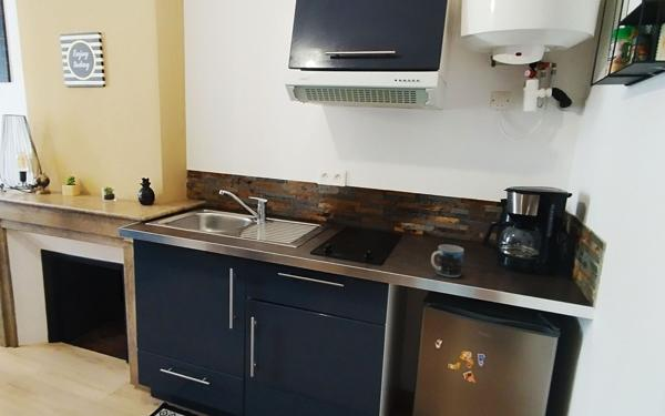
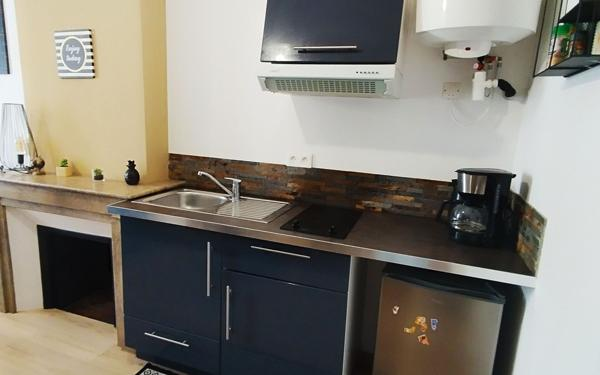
- mug (444, 261)
